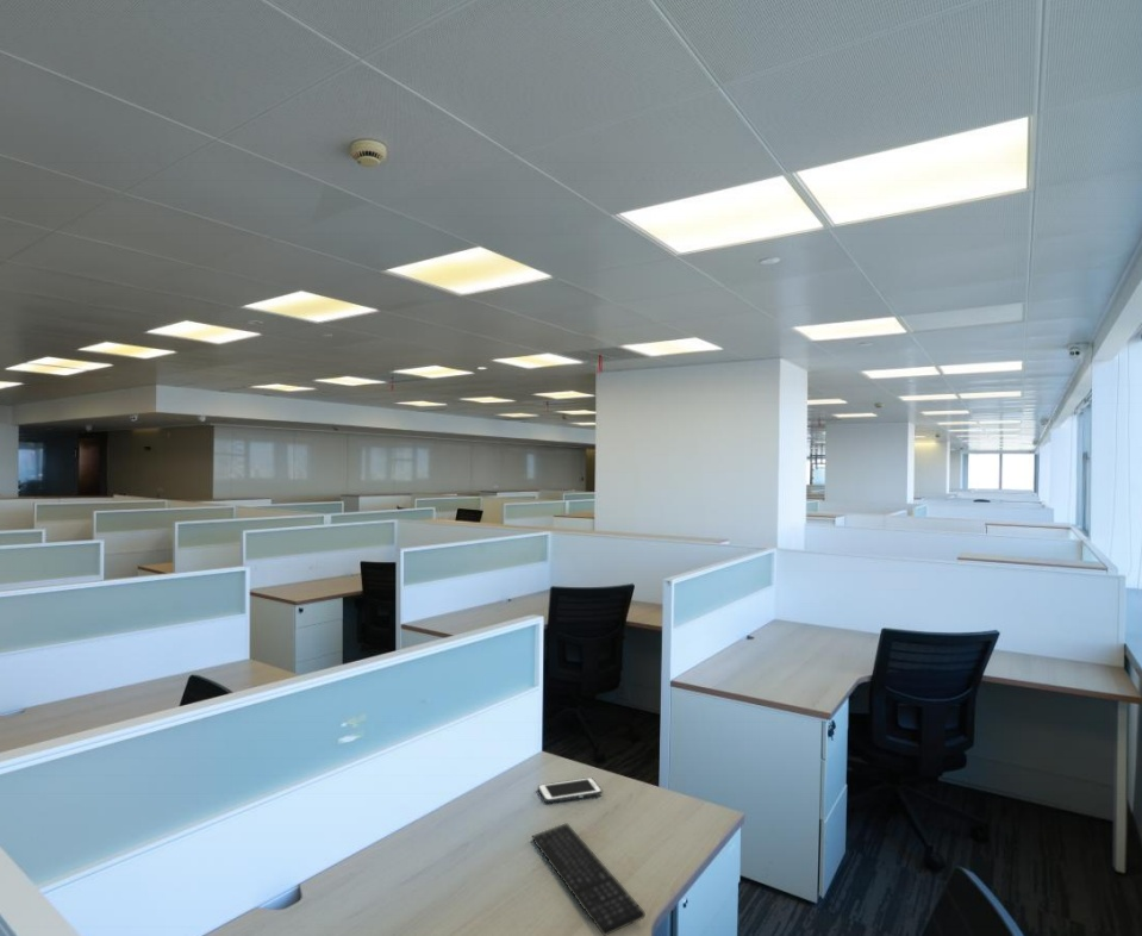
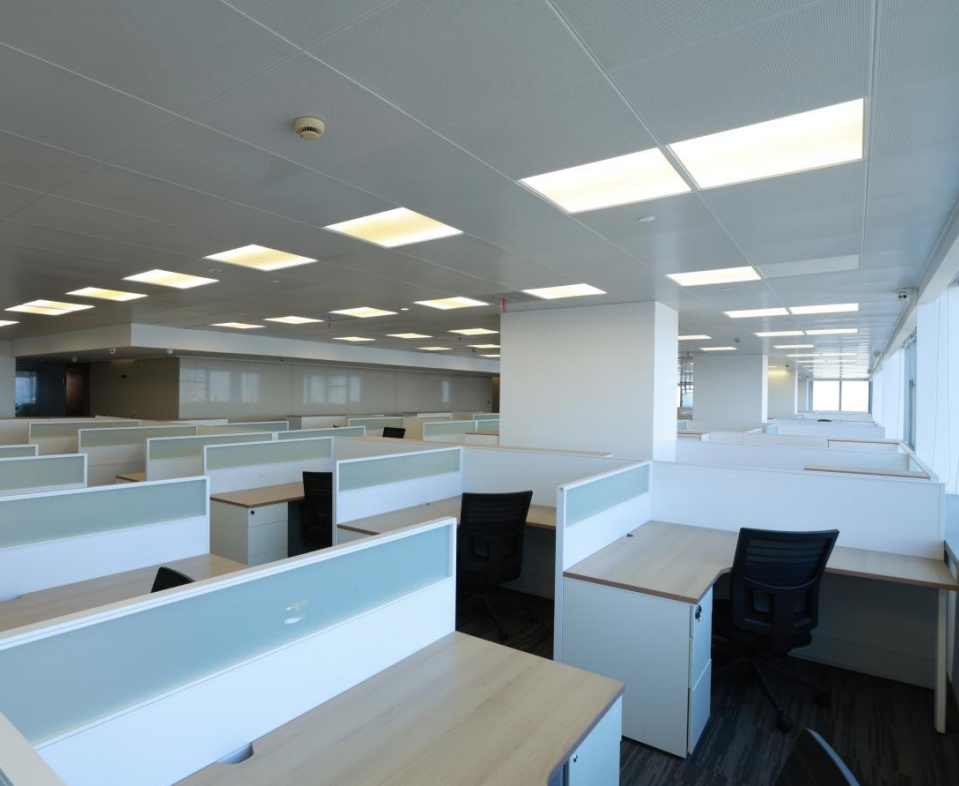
- keyboard (582, 872)
- cell phone (569, 790)
